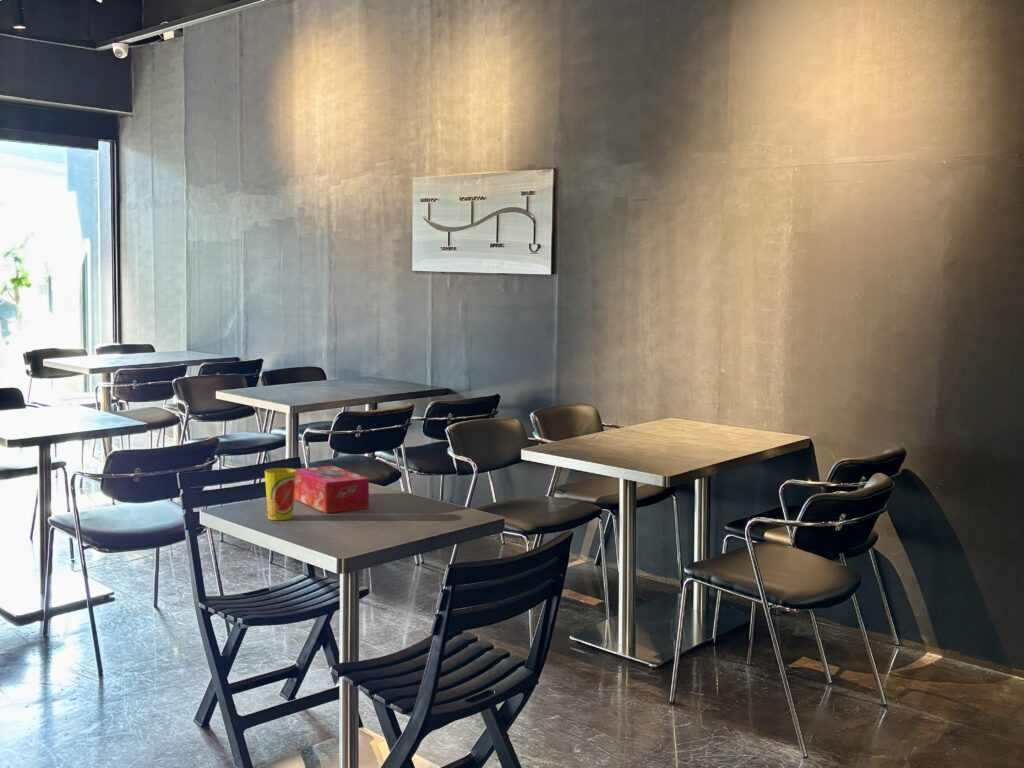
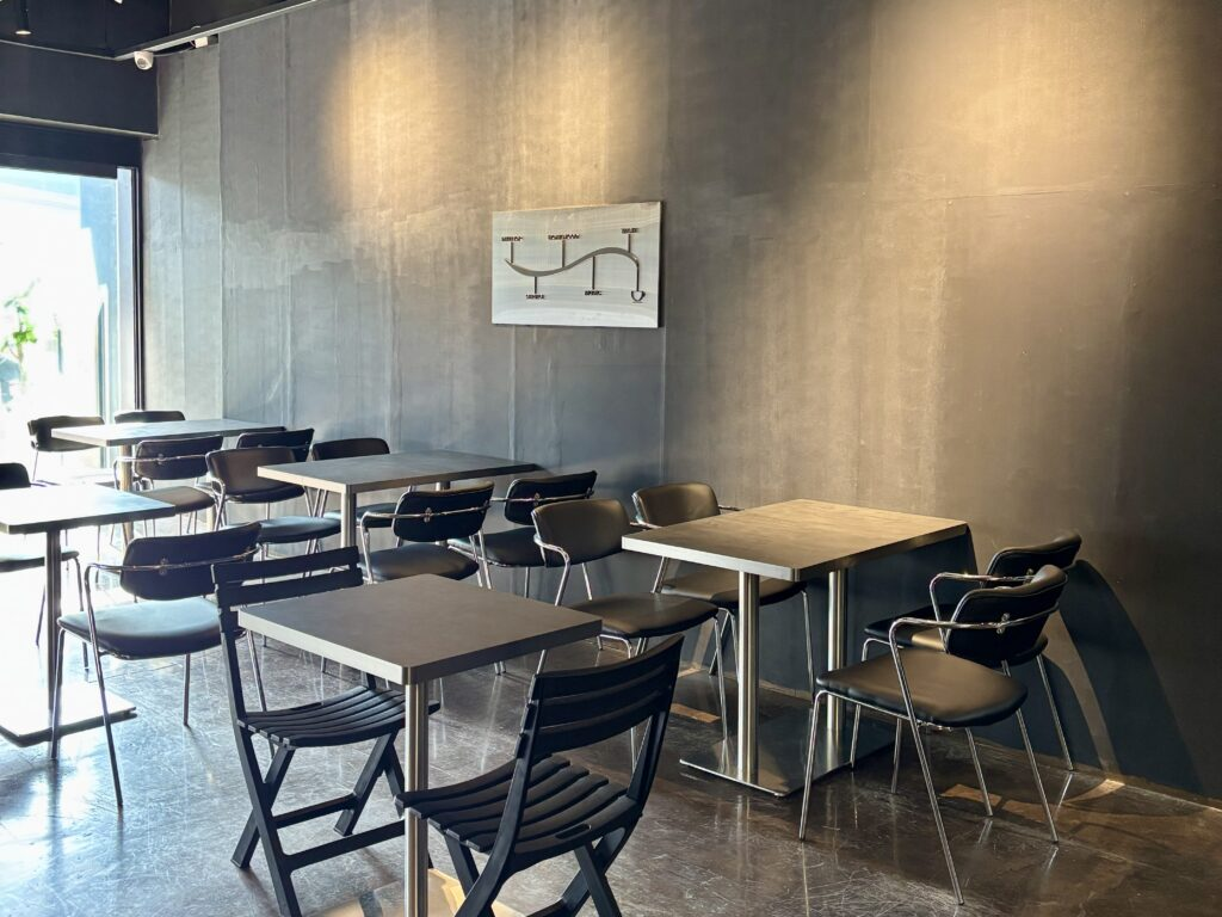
- cup (280, 494)
- tissue box (329, 488)
